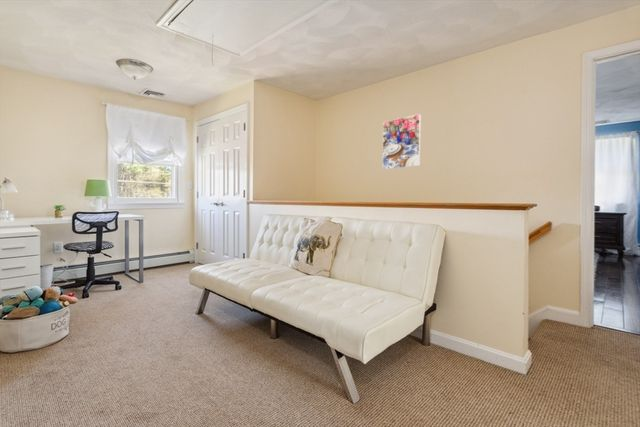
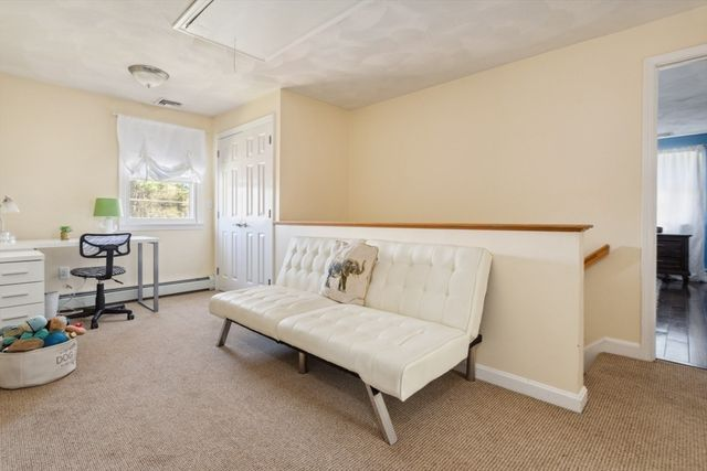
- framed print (400, 143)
